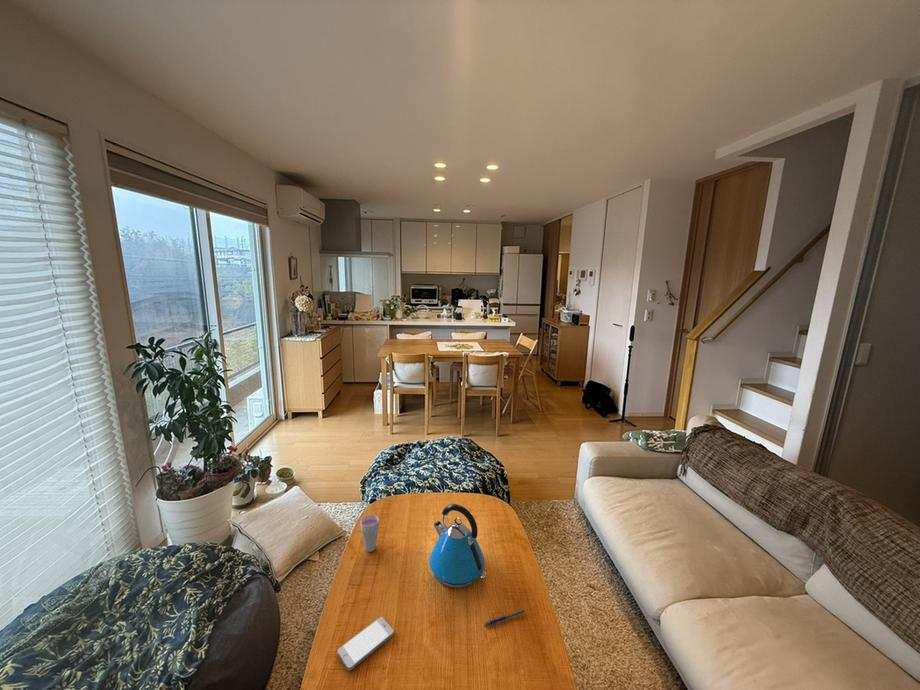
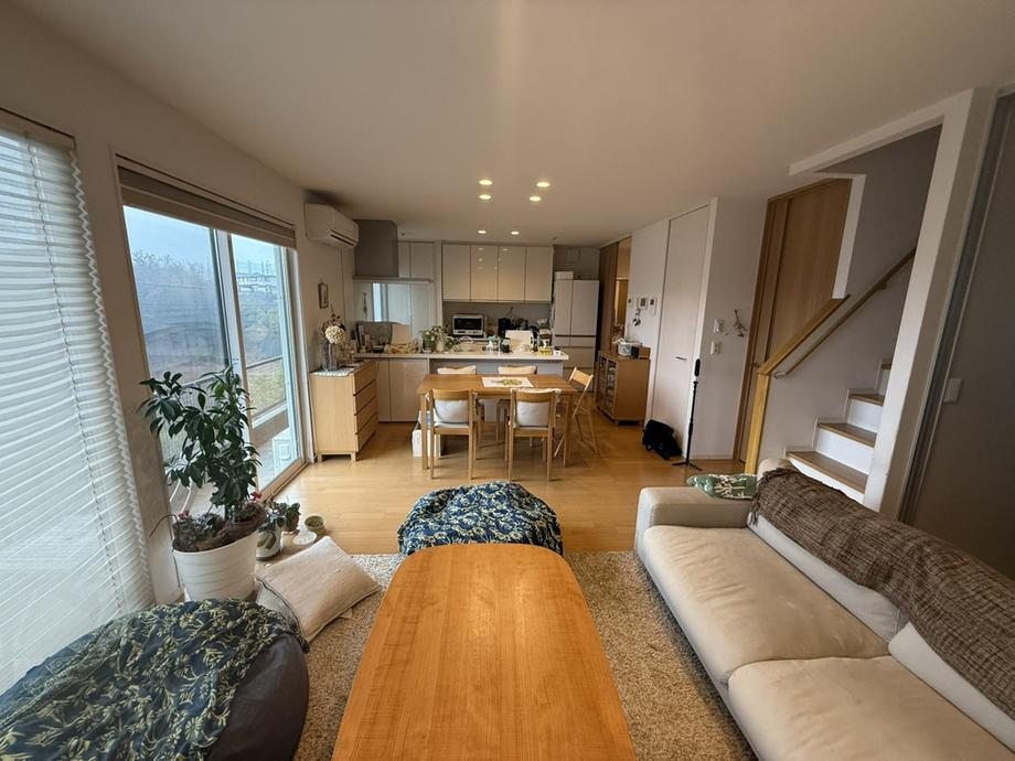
- cup (370, 534)
- smartphone (366, 641)
- kettle (459, 537)
- pen (505, 617)
